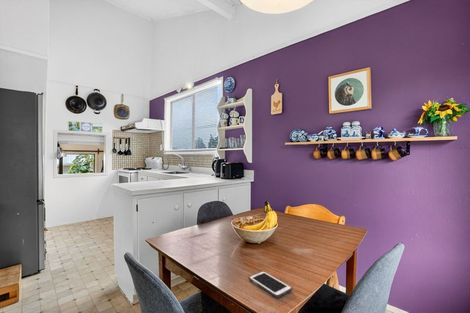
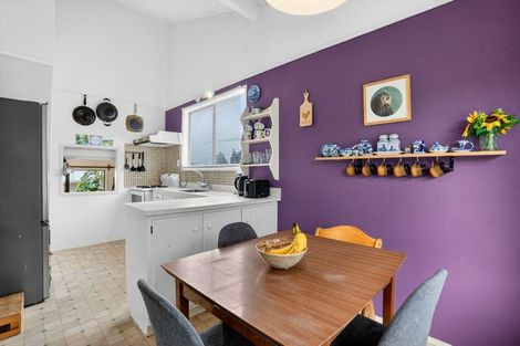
- cell phone (269, 283)
